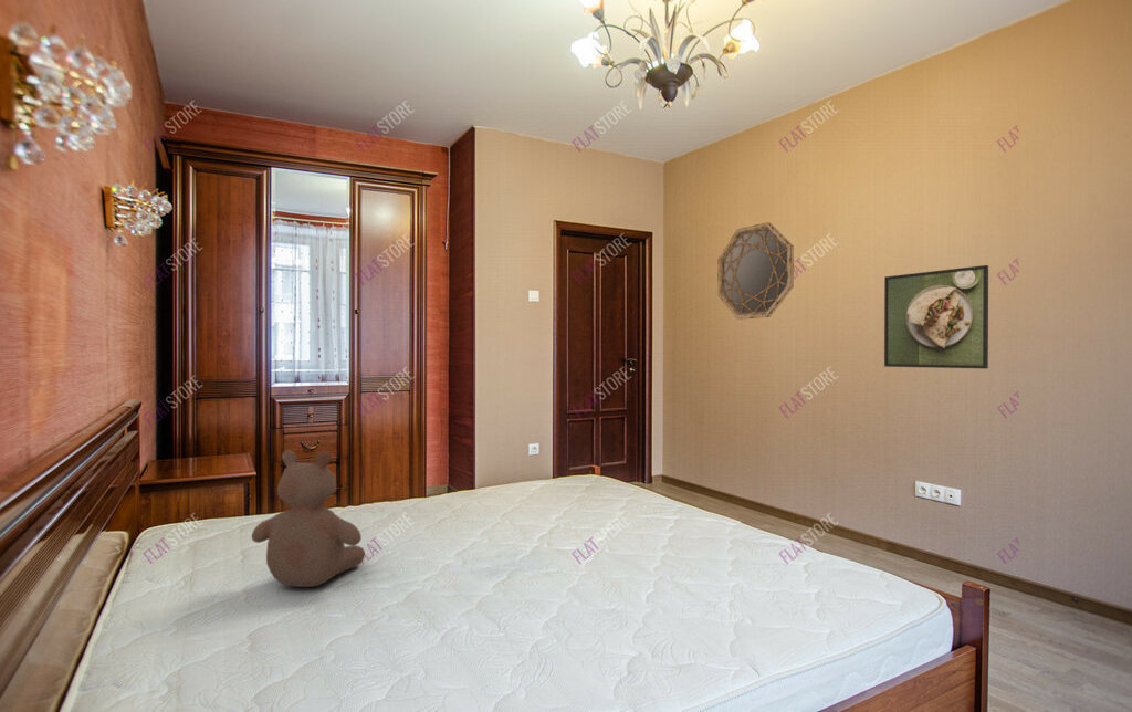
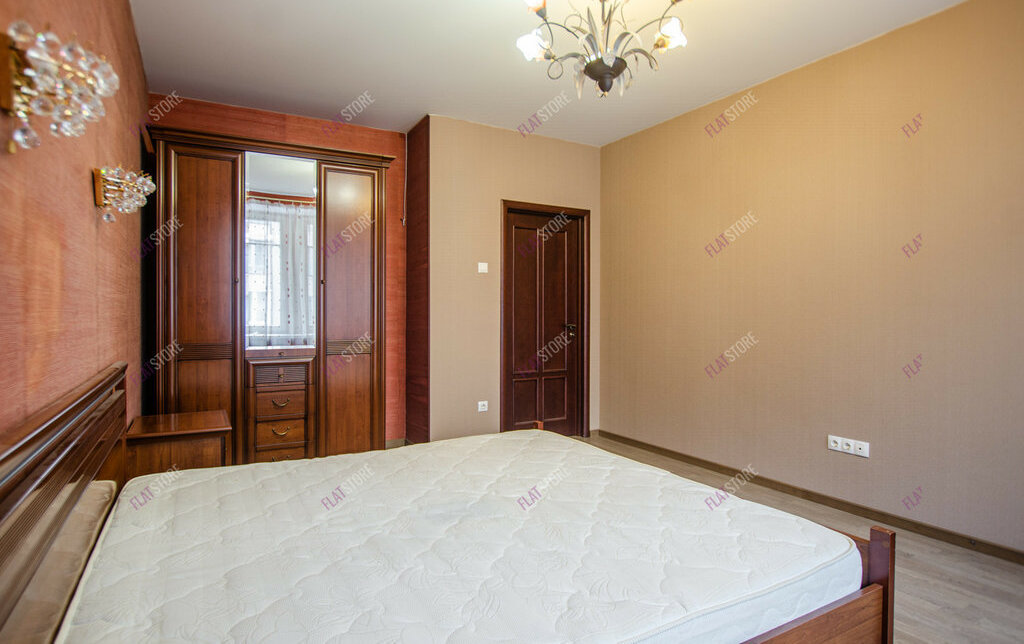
- bear (316, 512)
- home mirror (753, 272)
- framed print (932, 320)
